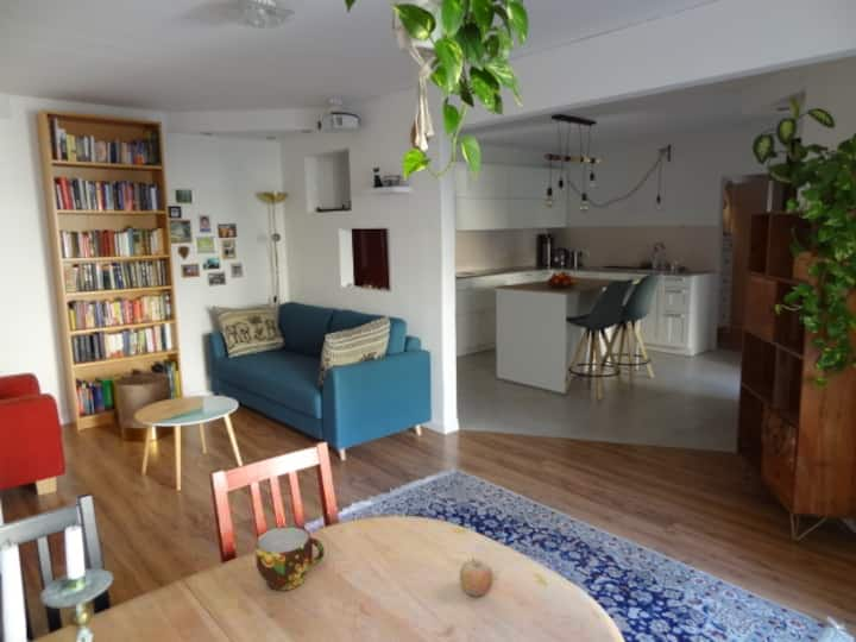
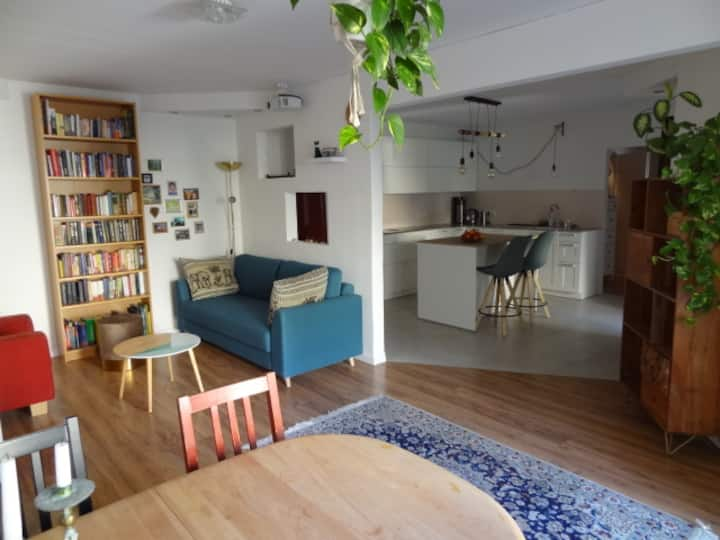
- fruit (476, 575)
- cup (288, 558)
